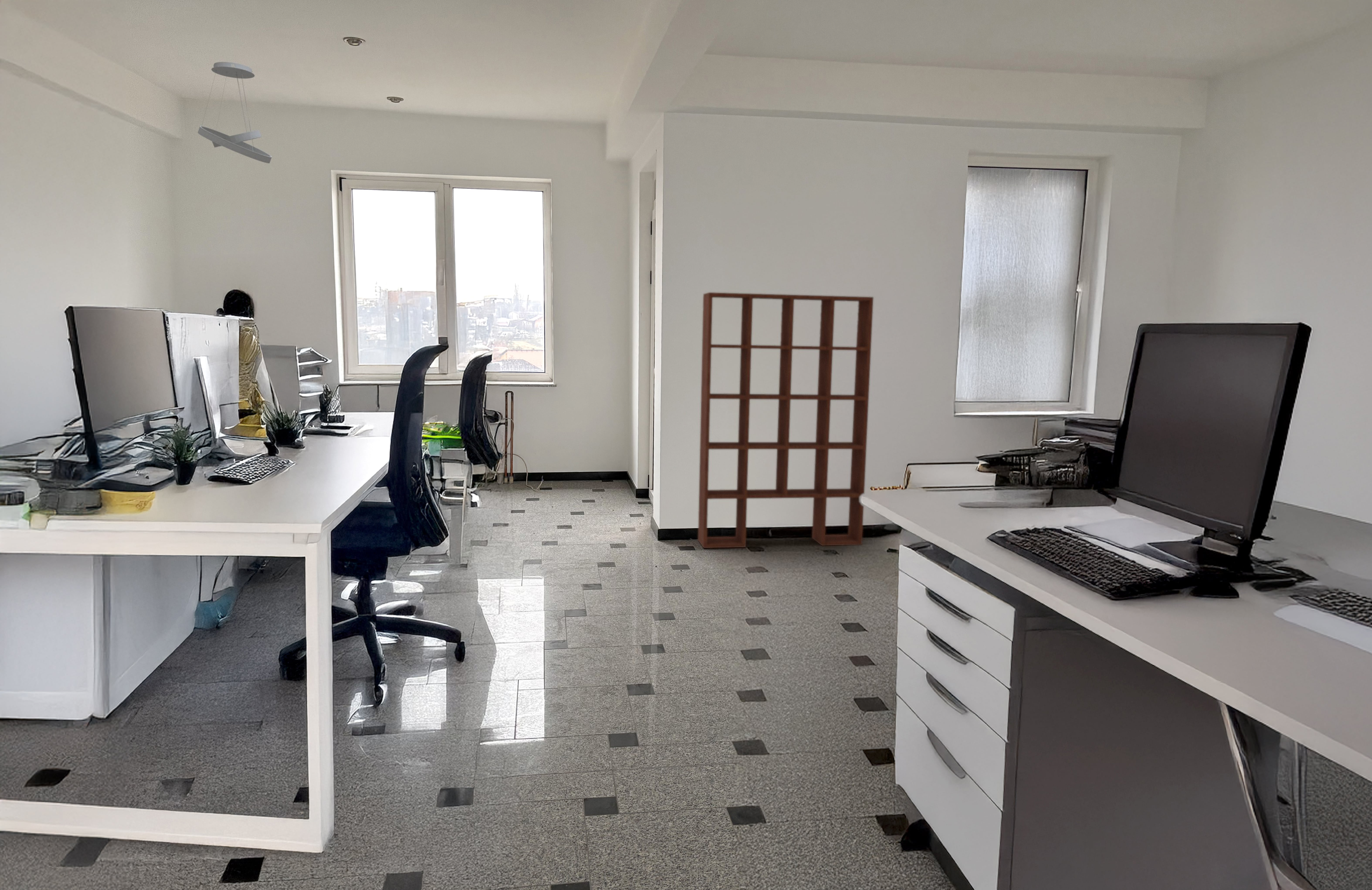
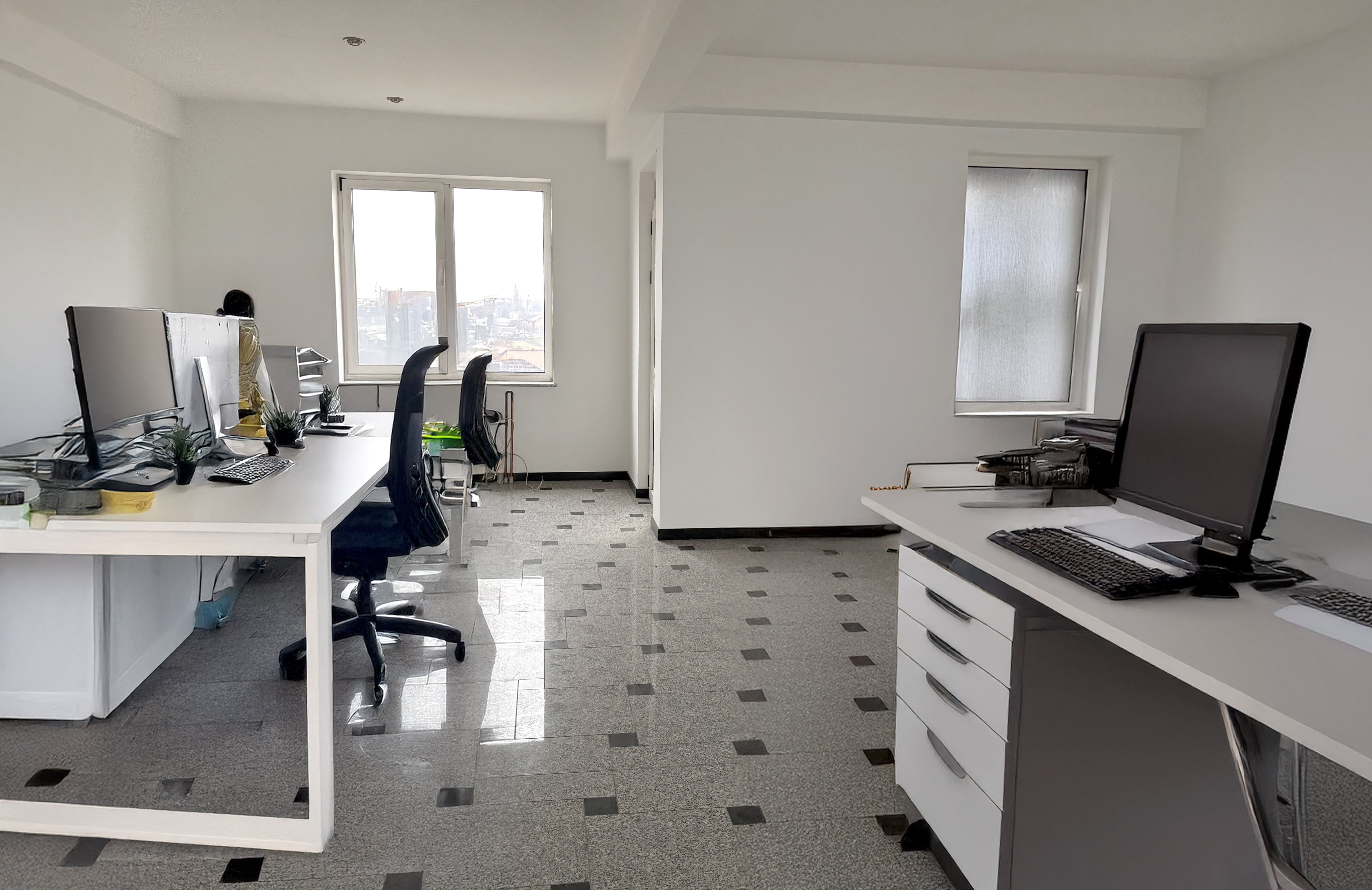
- ceiling light fixture (243, 114)
- bookshelf (783, 421)
